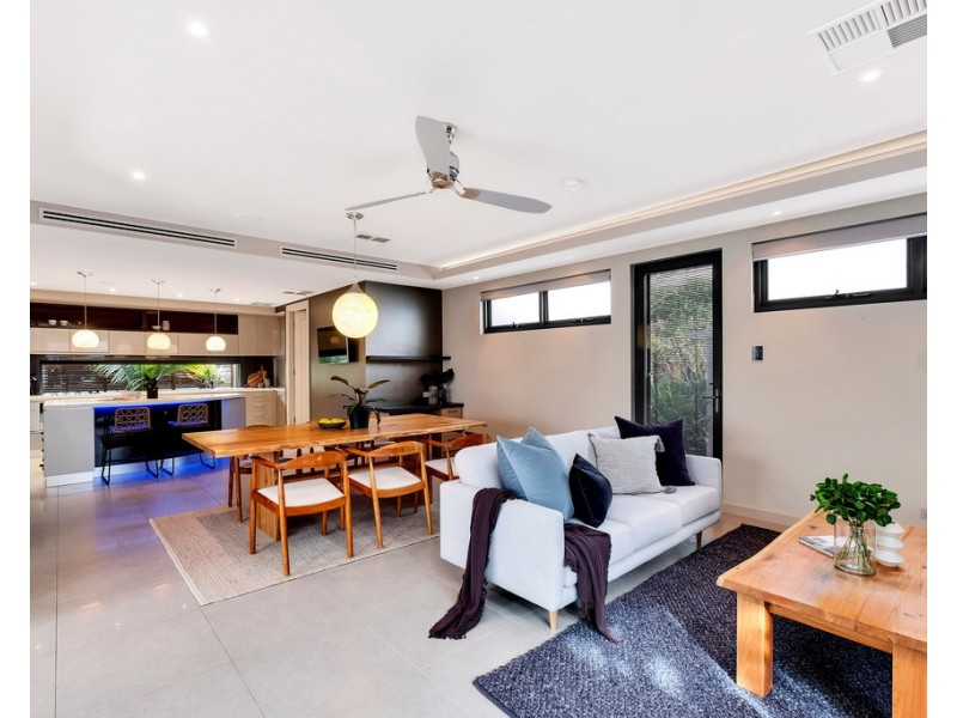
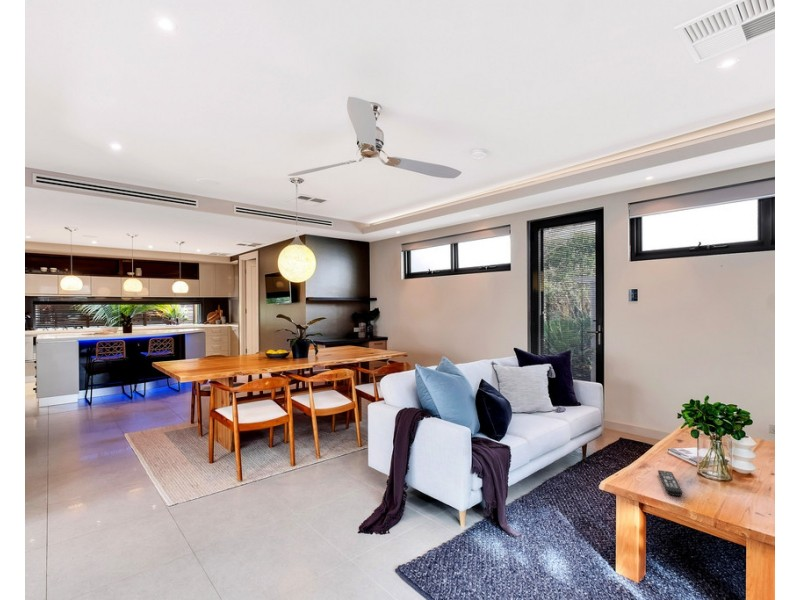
+ remote control (669, 482)
